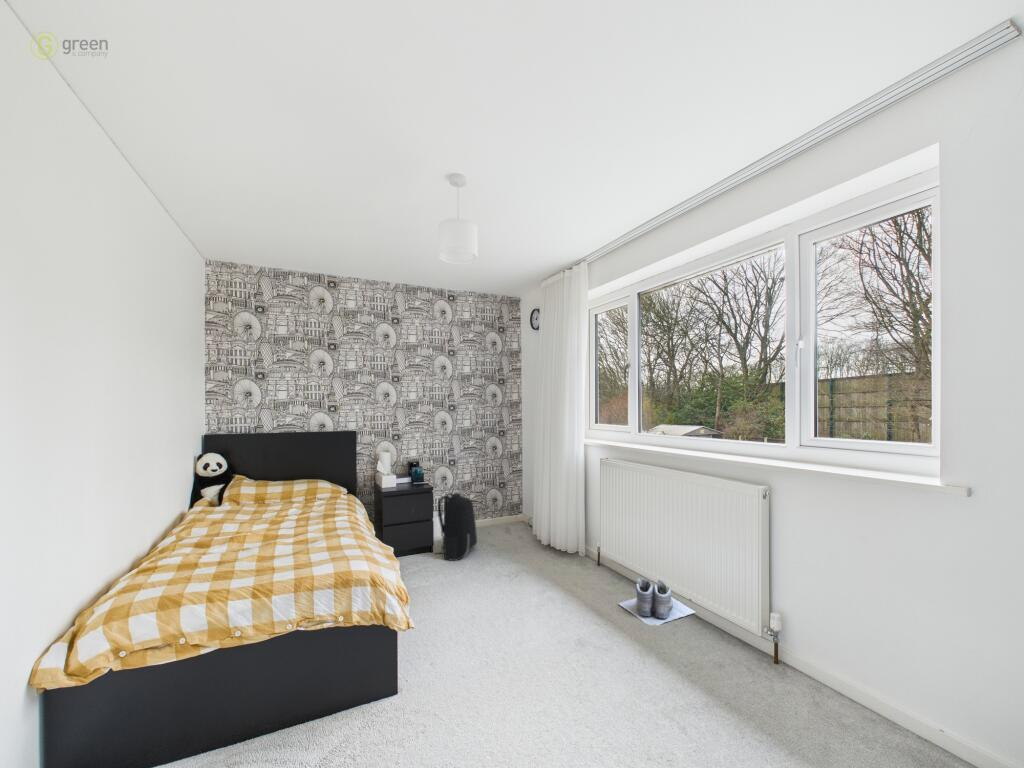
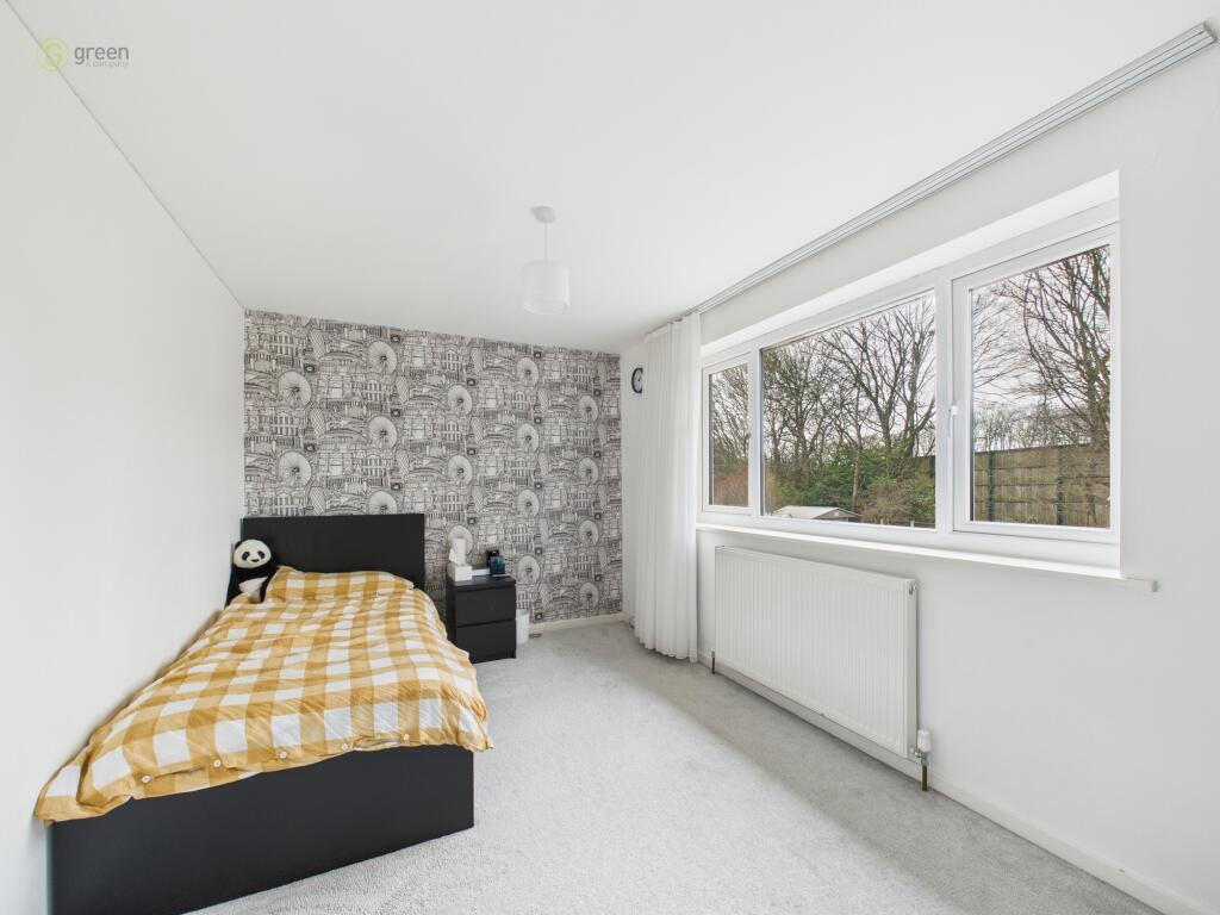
- backpack (454, 522)
- boots (656, 593)
